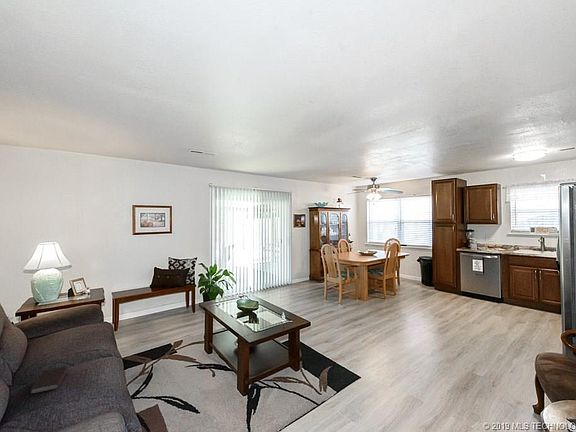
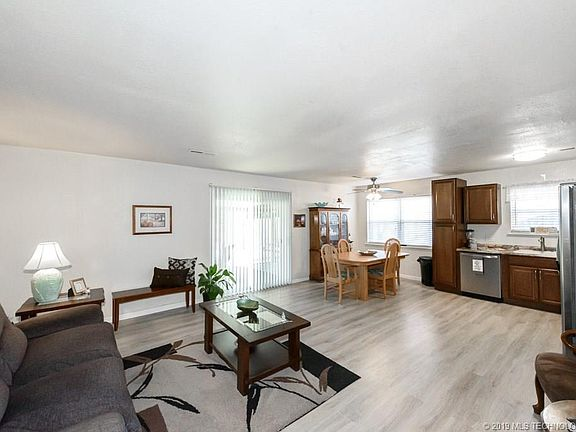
- book (50, 379)
